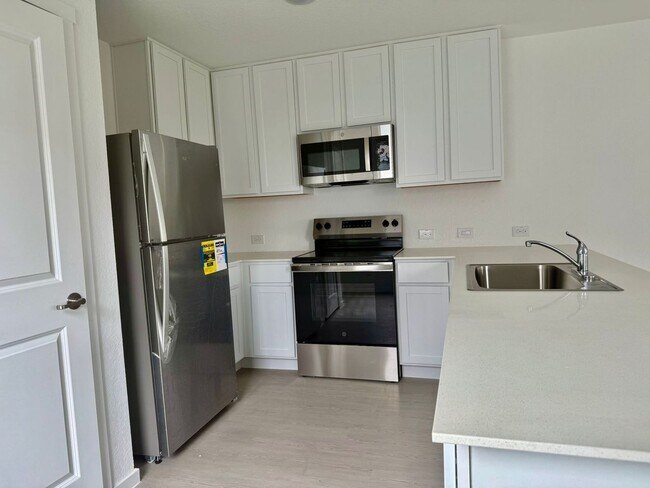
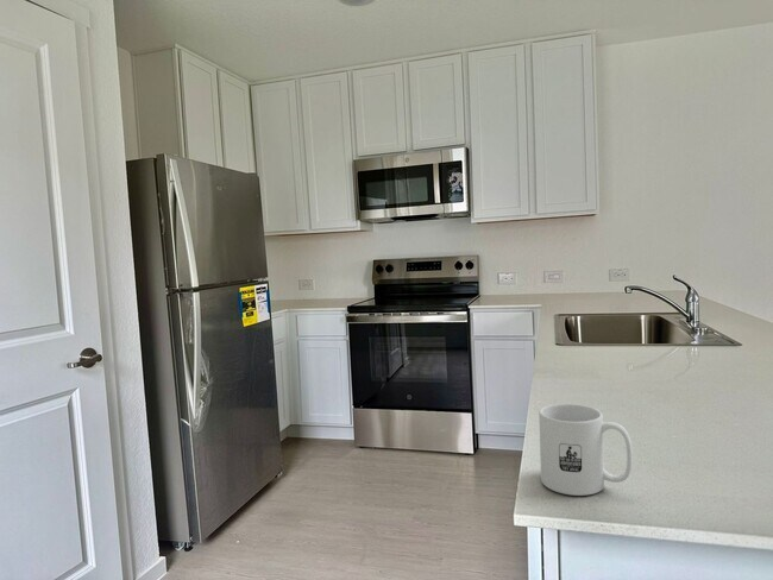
+ mug (584, 448)
